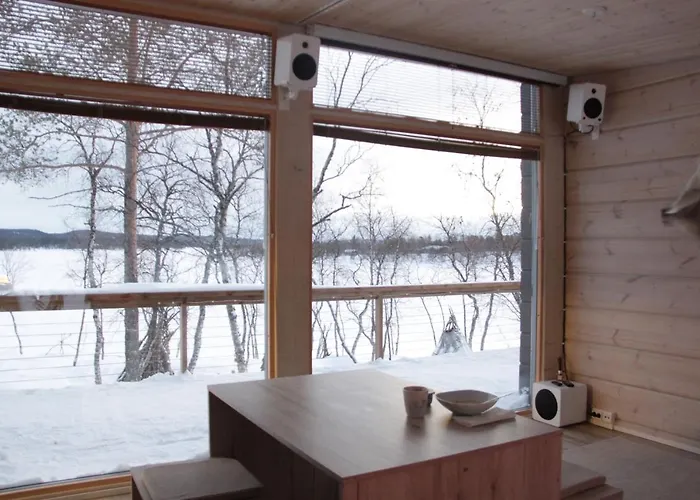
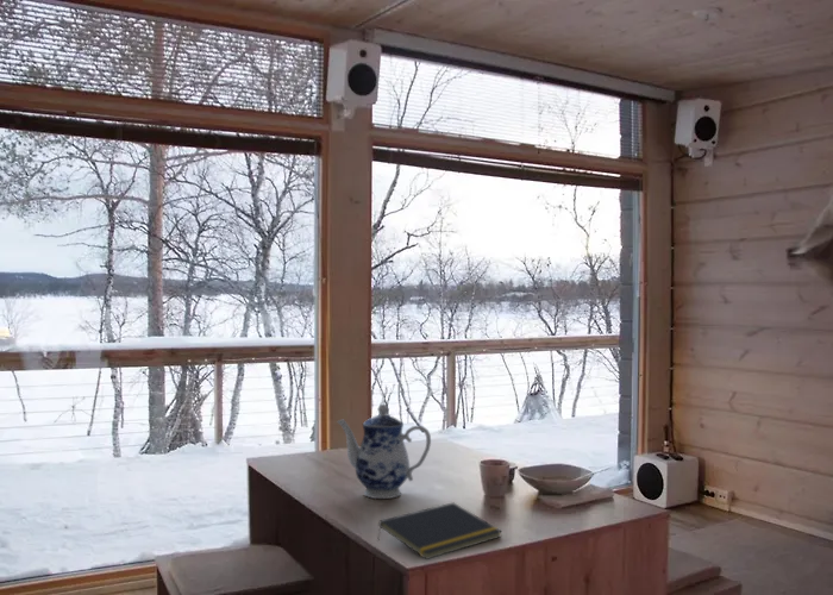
+ notepad (440, 528)
+ teapot (382, 449)
